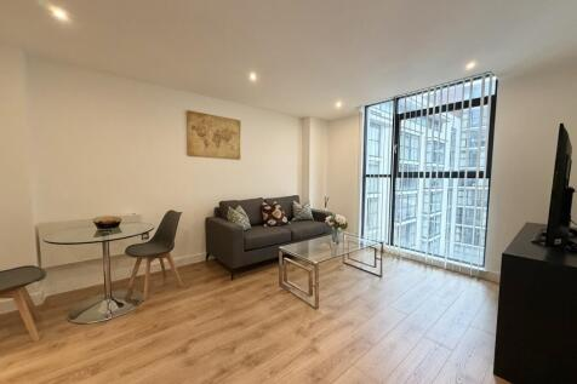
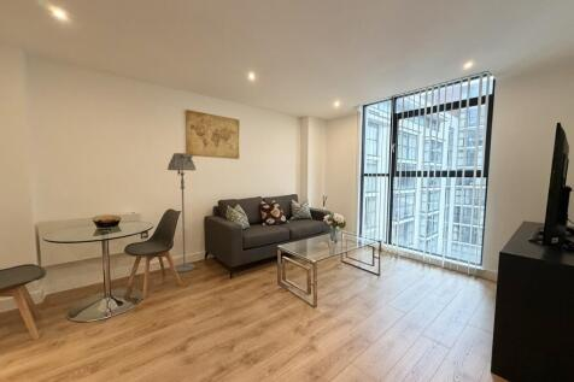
+ floor lamp (182, 211)
